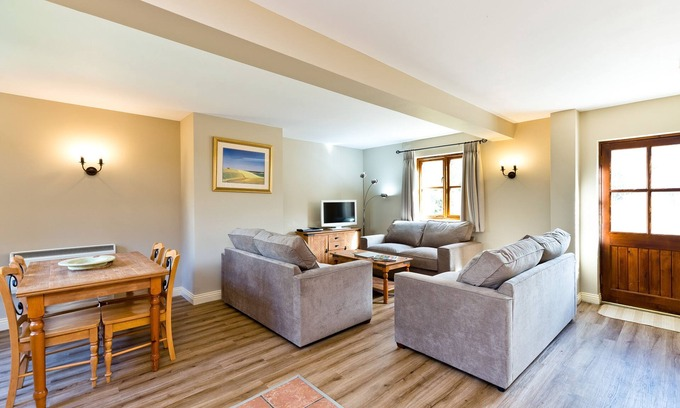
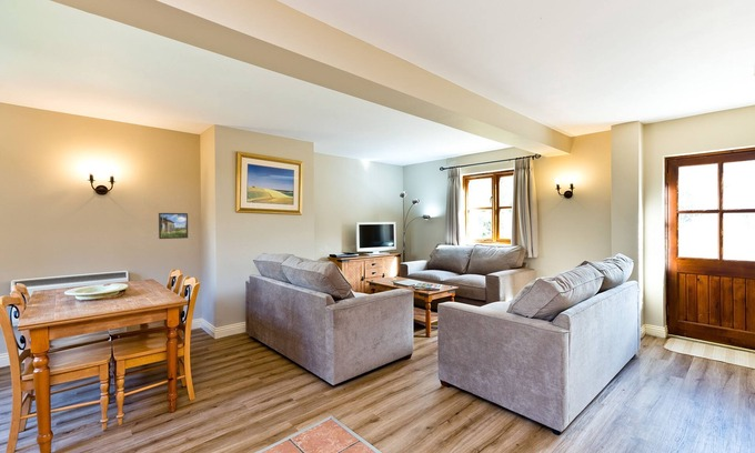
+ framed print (173, 225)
